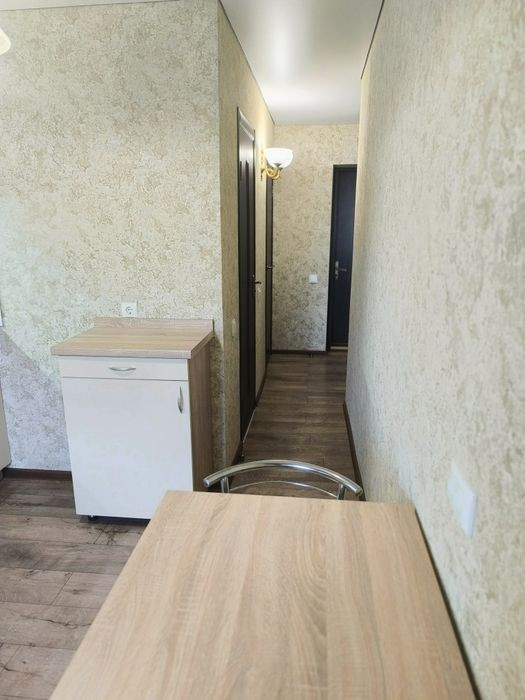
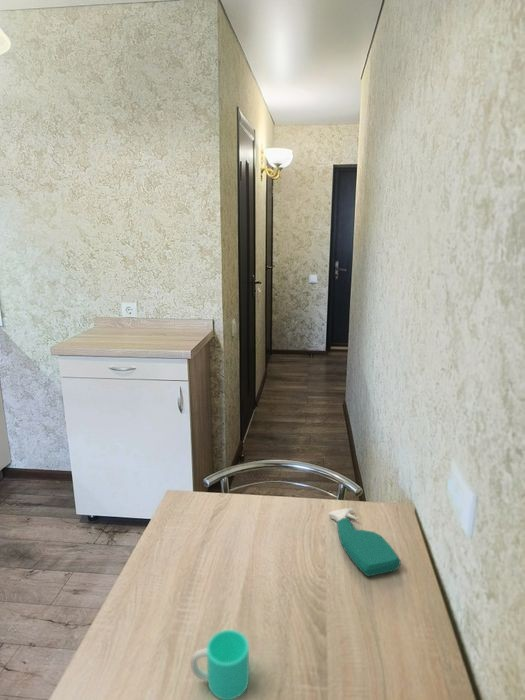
+ spray bottle (358, 536)
+ cup (220, 664)
